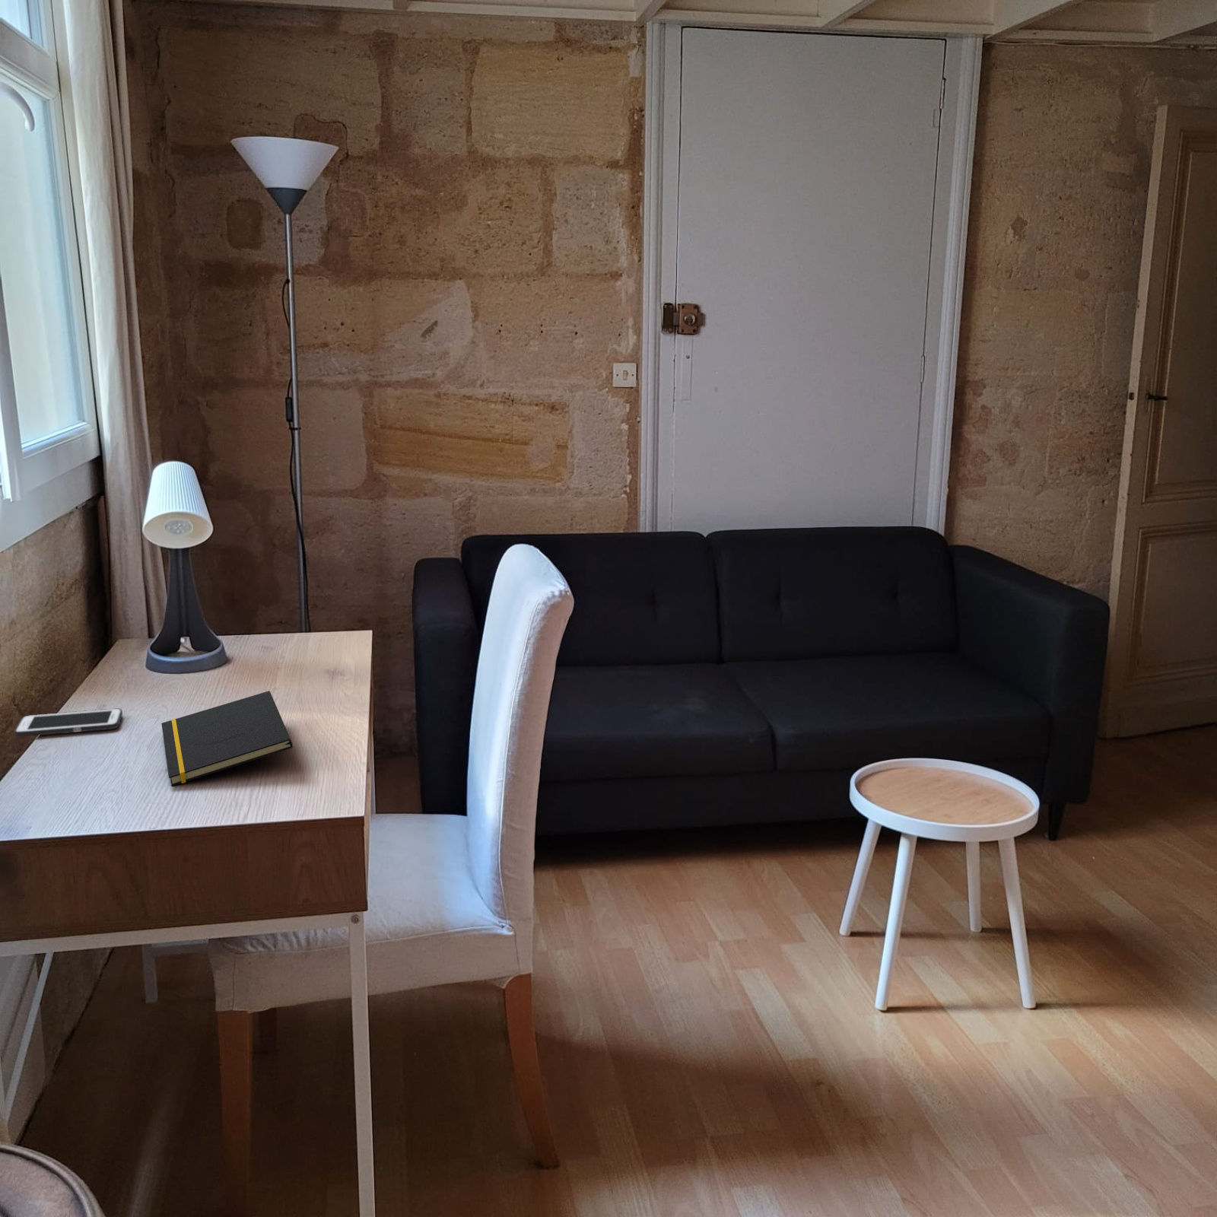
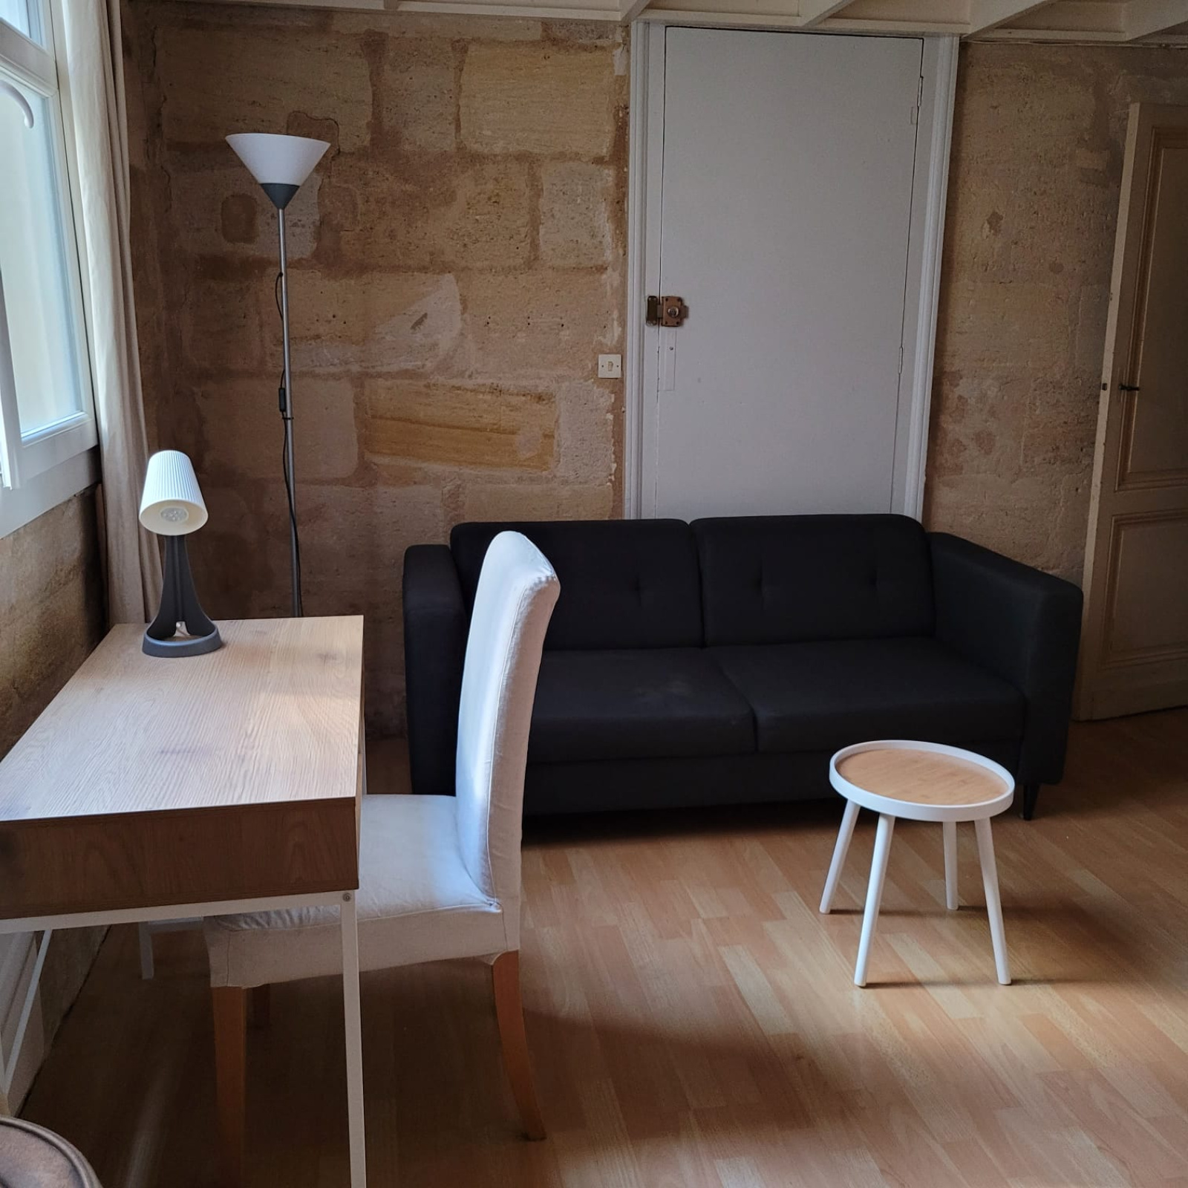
- cell phone (69, 722)
- notepad (224, 734)
